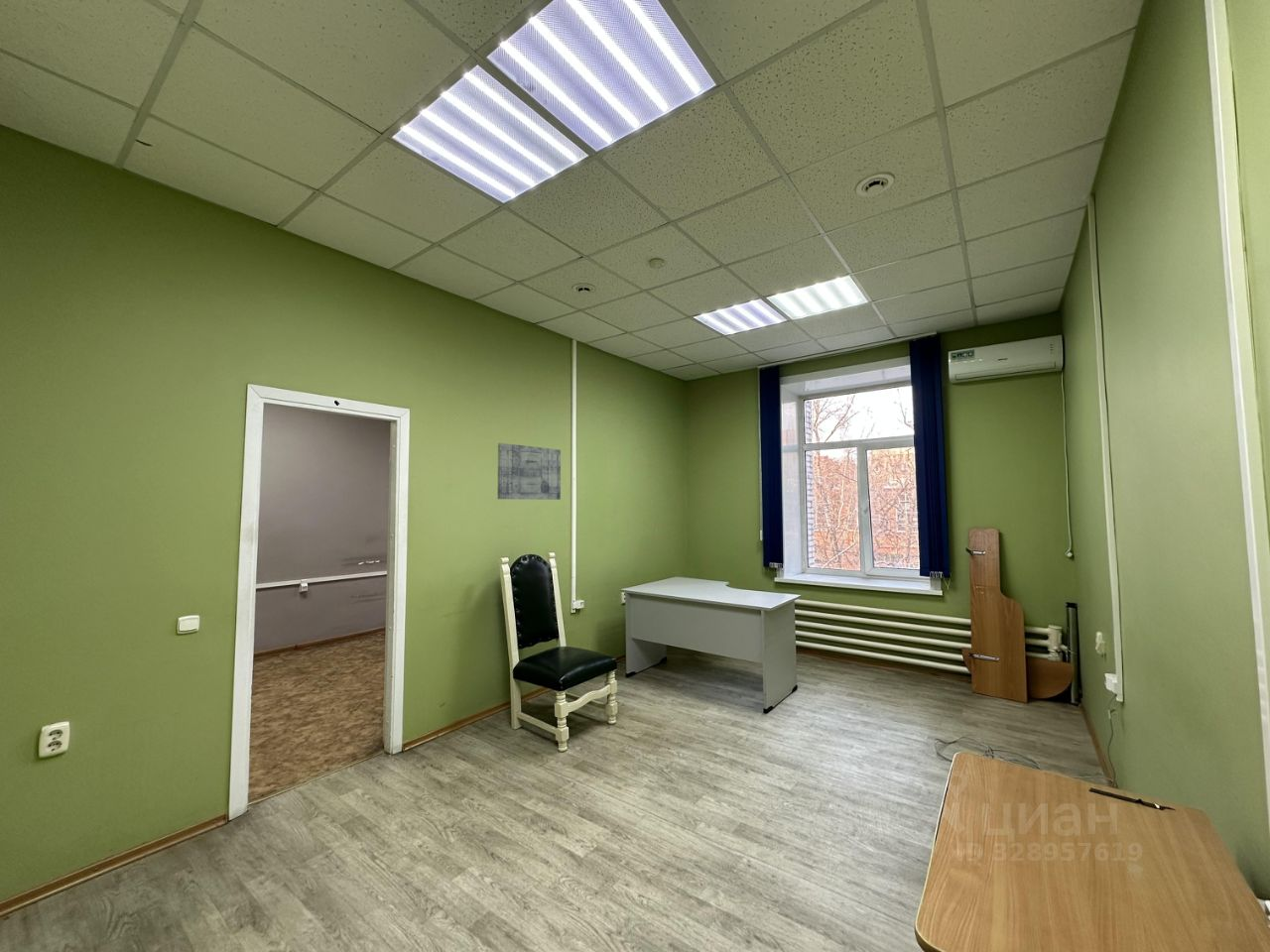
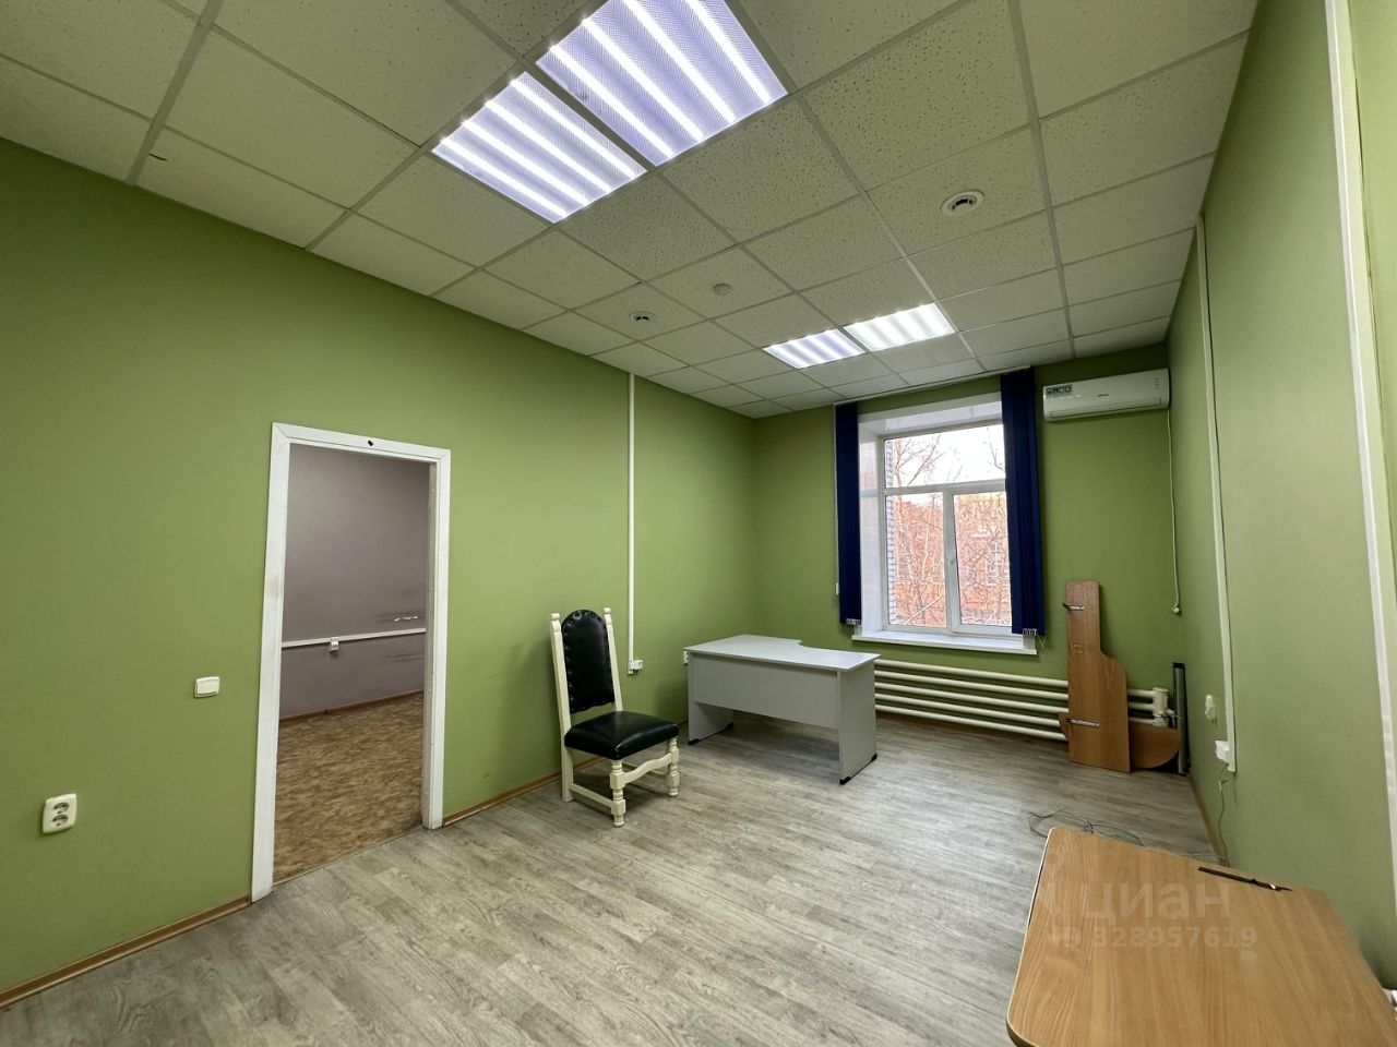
- wall art (531, 472)
